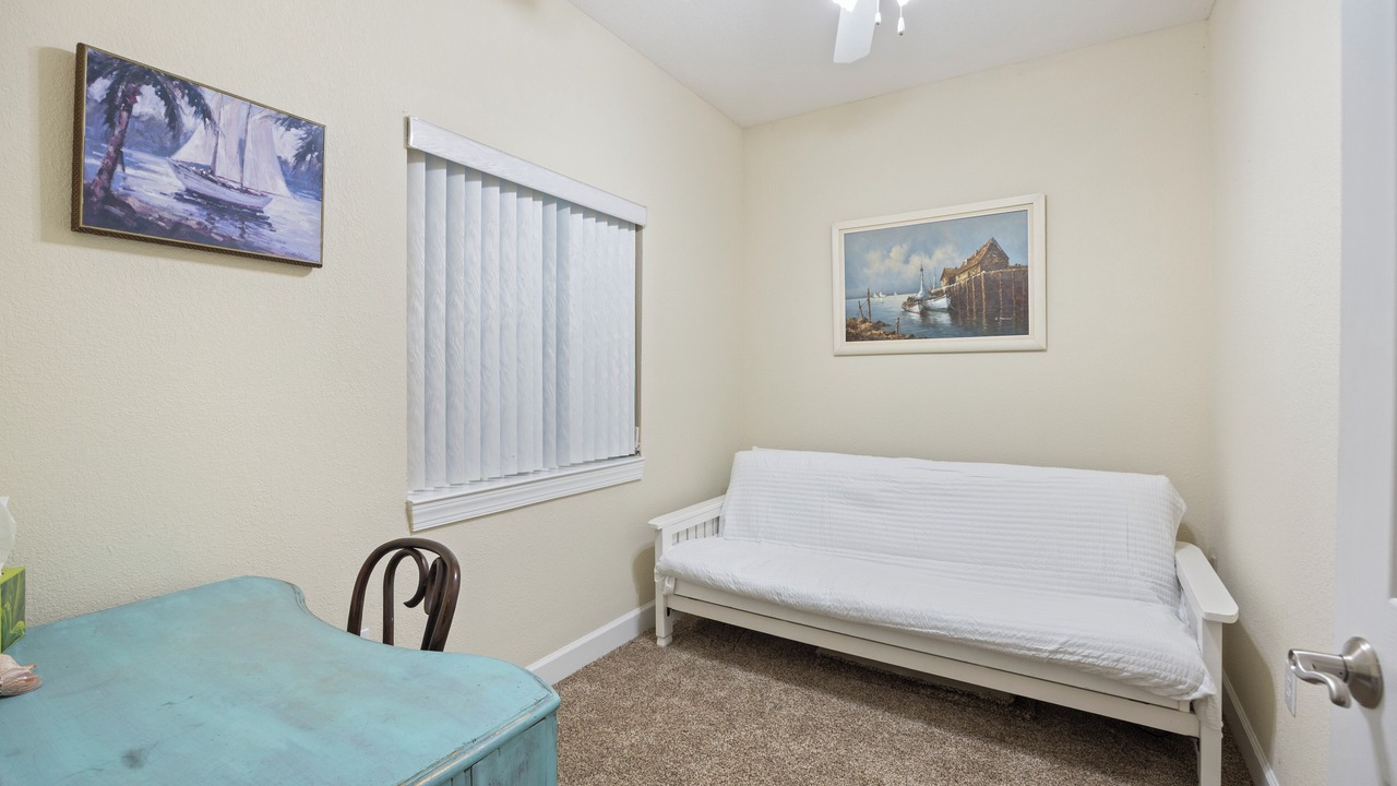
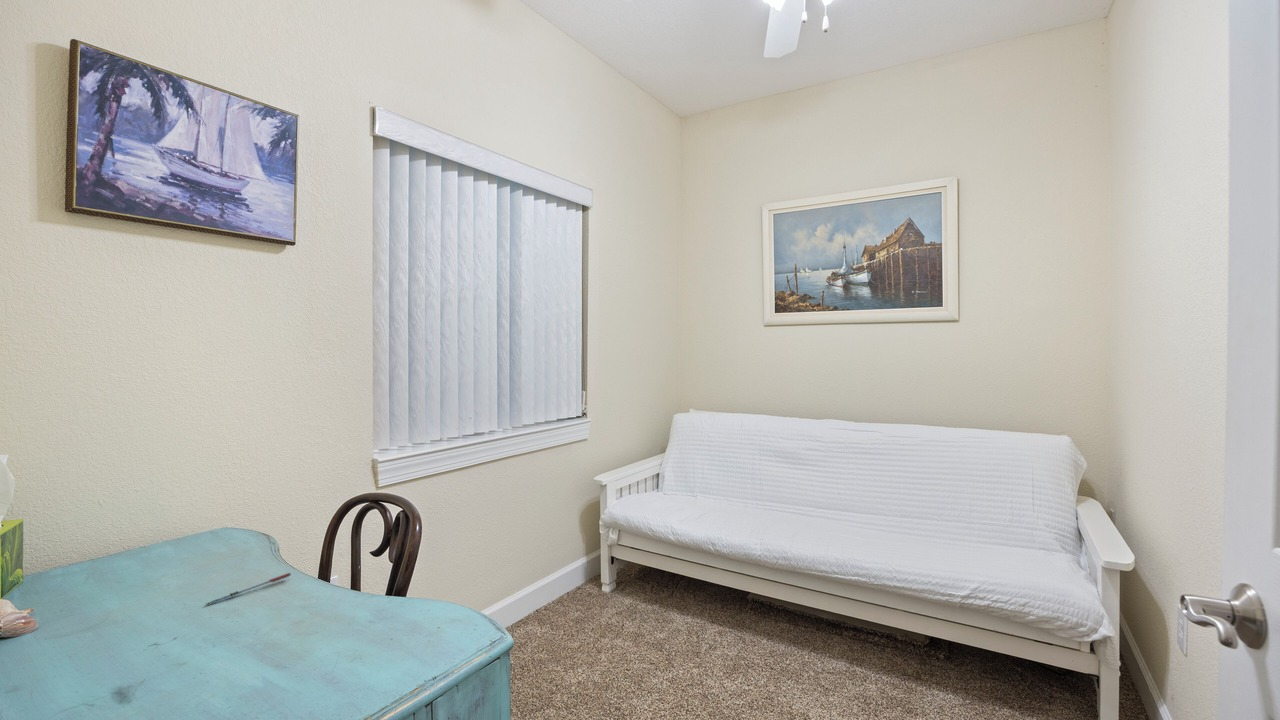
+ pen (250, 588)
